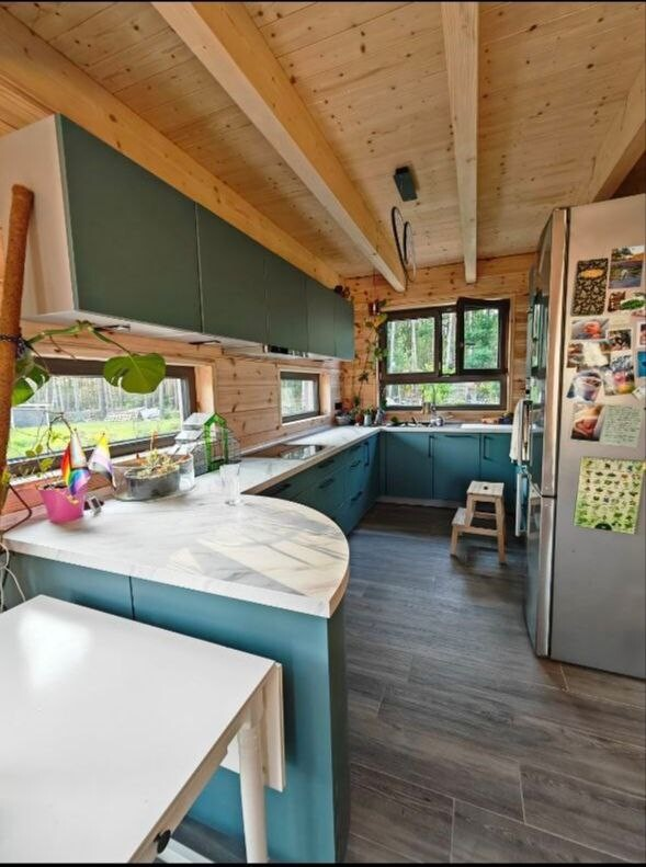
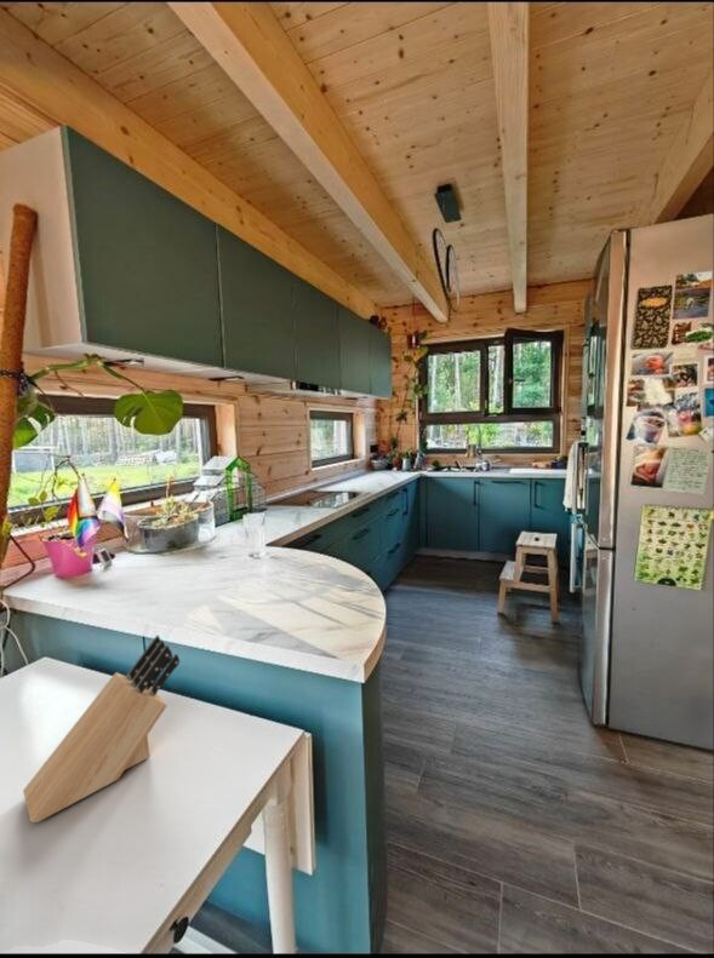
+ knife block (108, 713)
